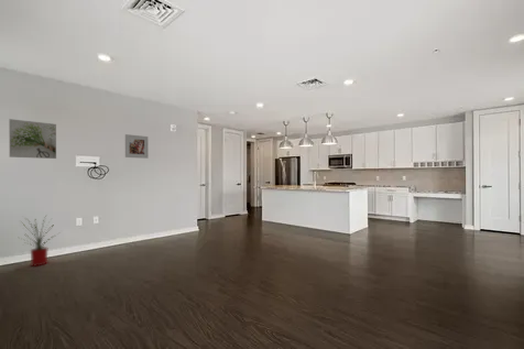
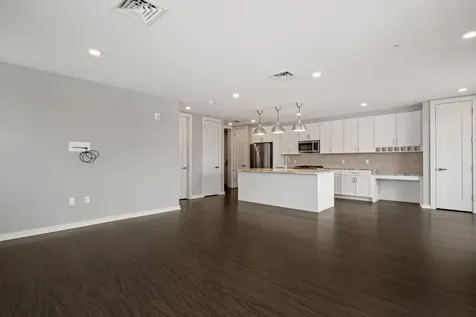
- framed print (137, 146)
- house plant (39, 239)
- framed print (33, 140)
